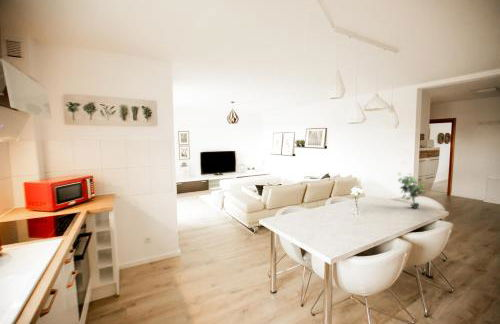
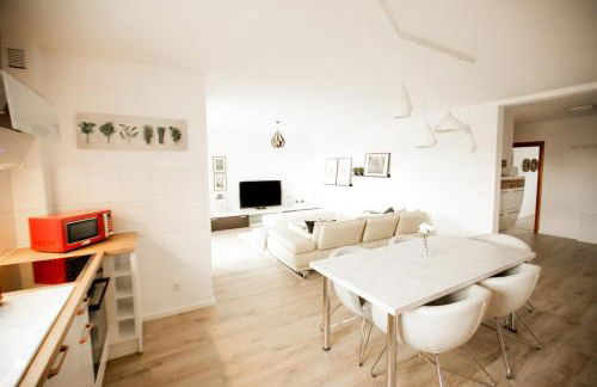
- potted plant (410, 190)
